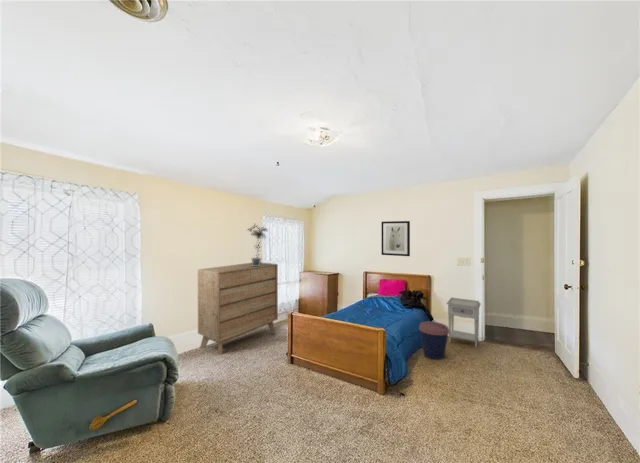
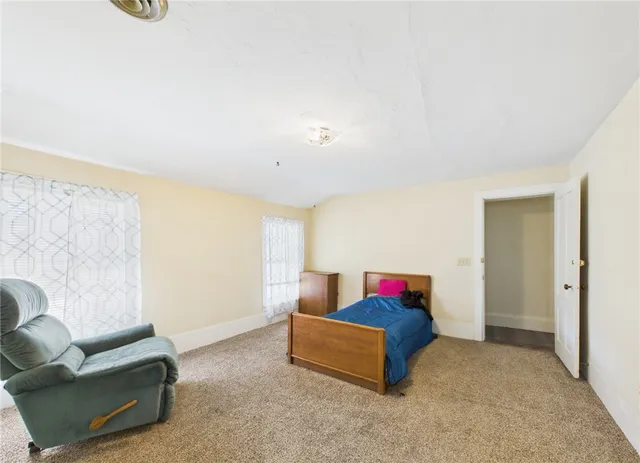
- nightstand (463, 317)
- wall art (395, 238)
- dresser (240, 303)
- potted plant (256, 245)
- coffee cup (433, 340)
